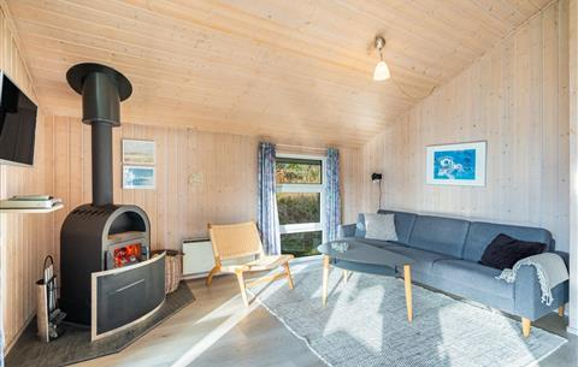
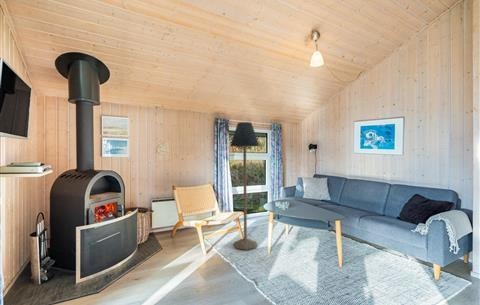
+ floor lamp (245, 183)
